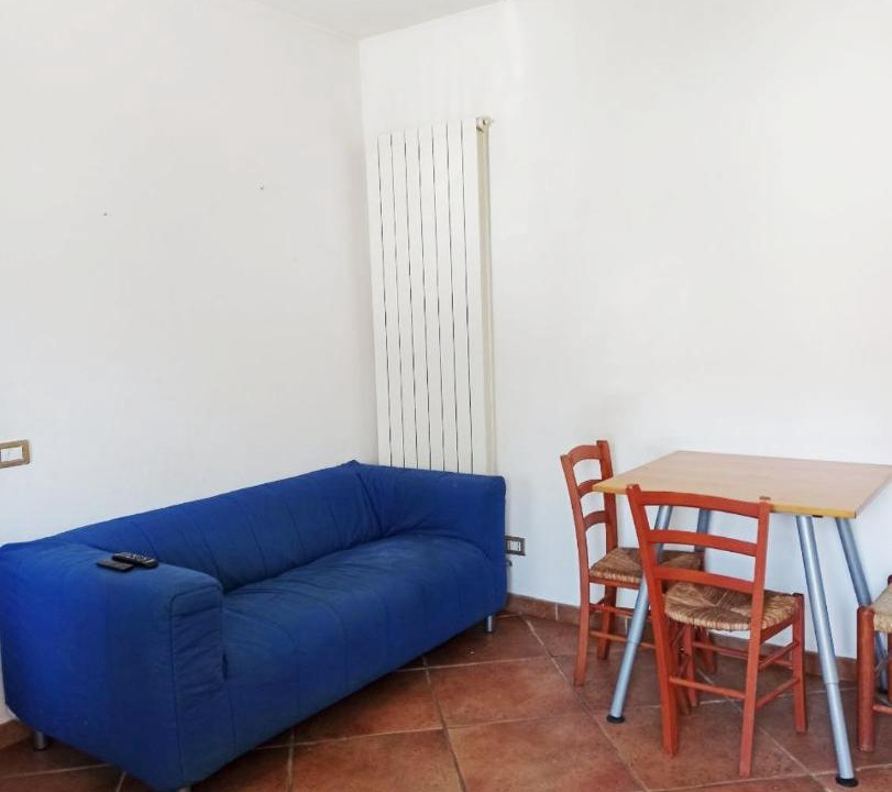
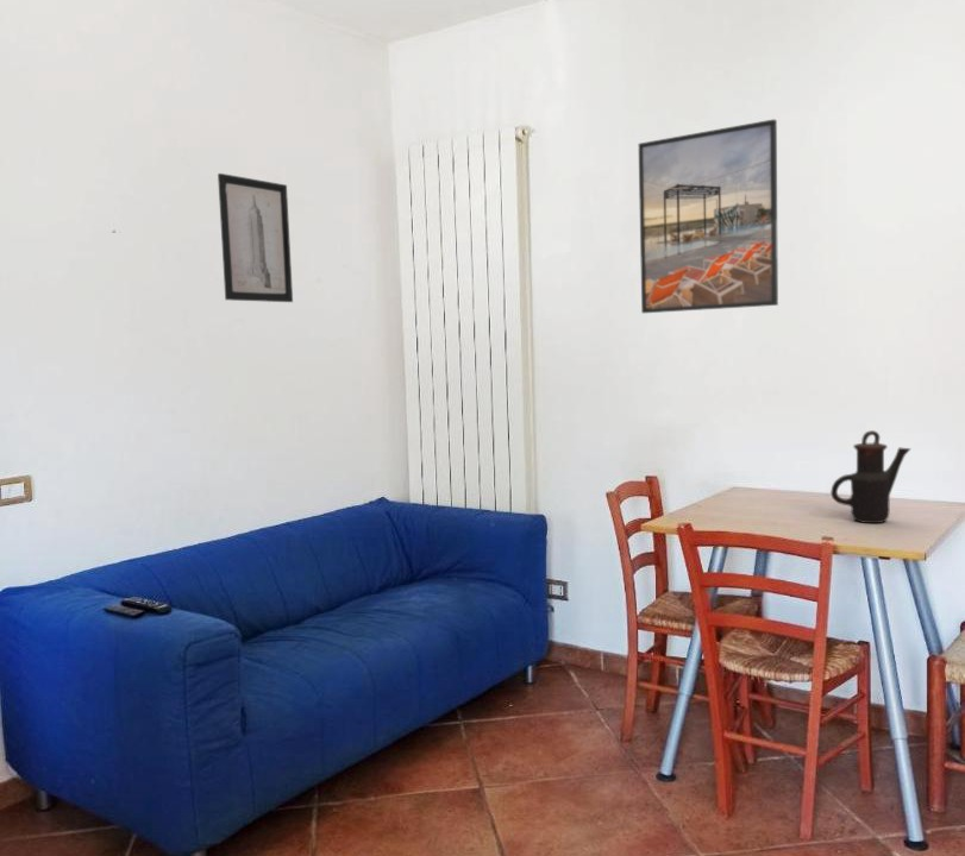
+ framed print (706, 221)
+ wall art (256, 240)
+ teapot (870, 476)
